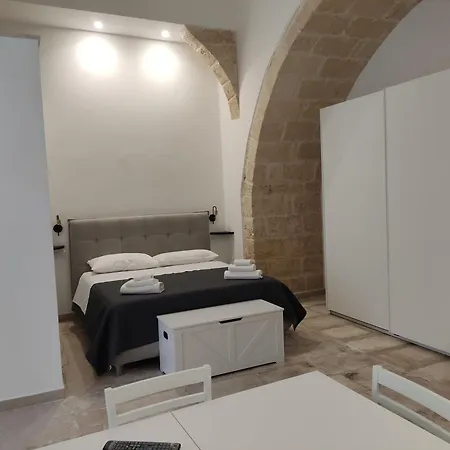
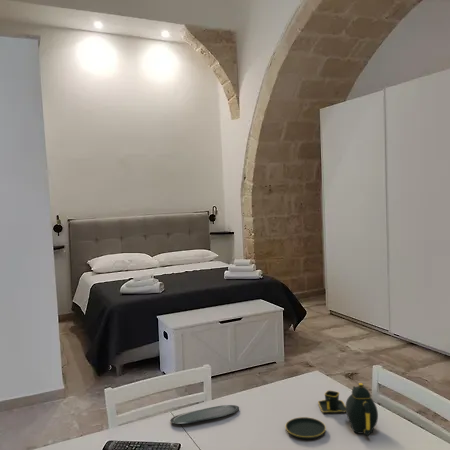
+ teapot (326, 399)
+ oval tray (205, 414)
